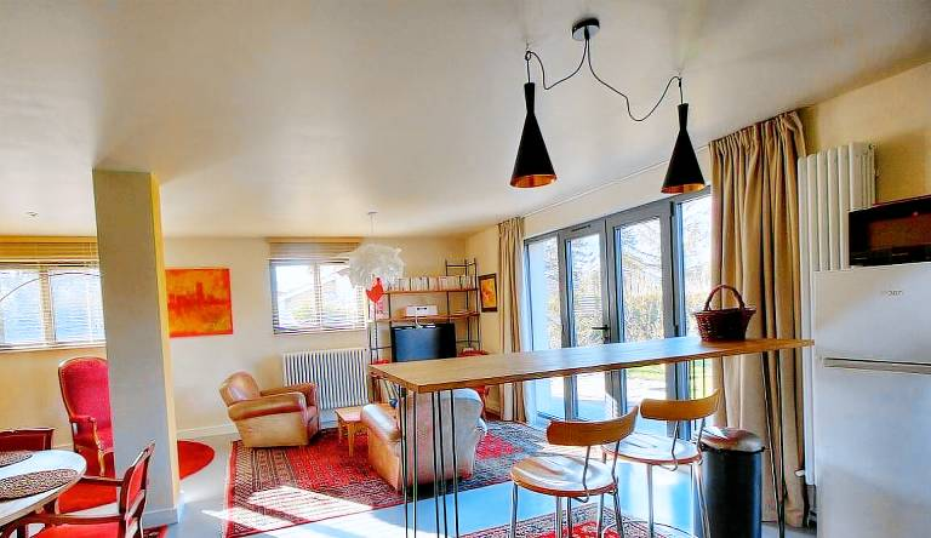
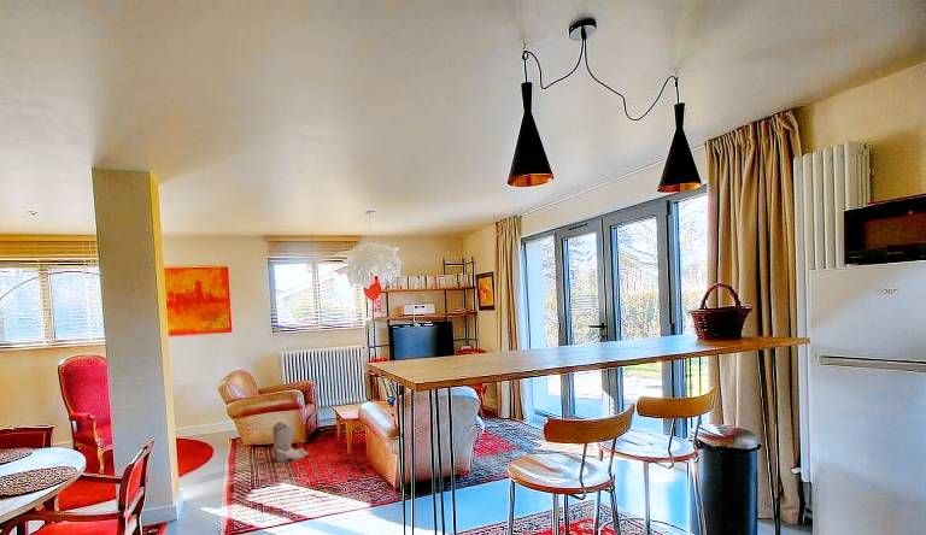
+ boots (289, 439)
